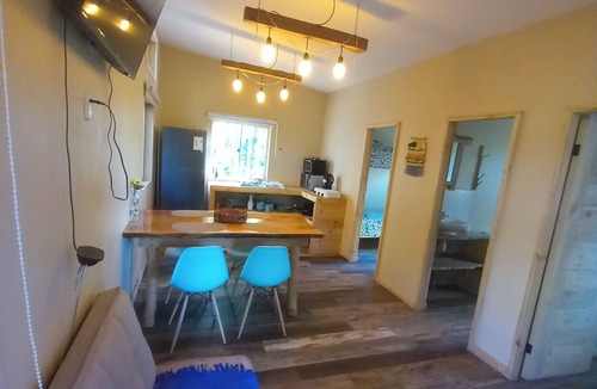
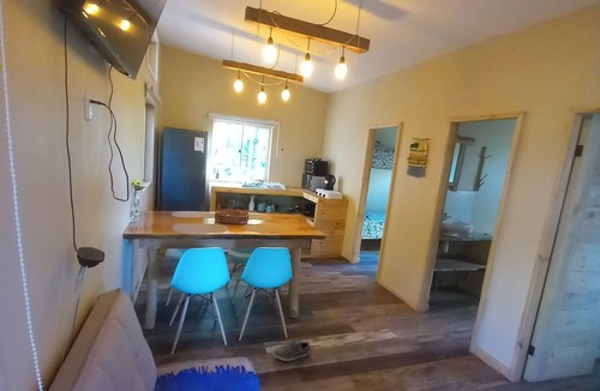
+ shoe (292, 348)
